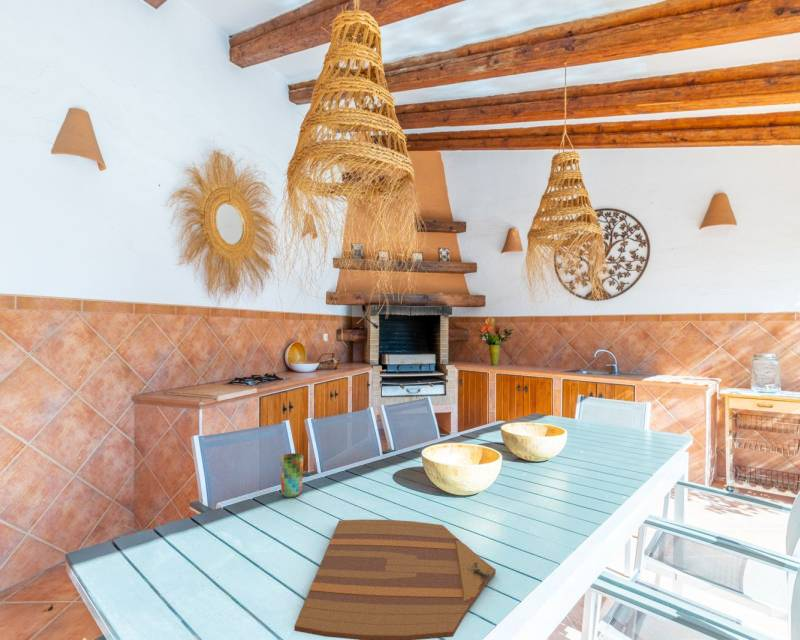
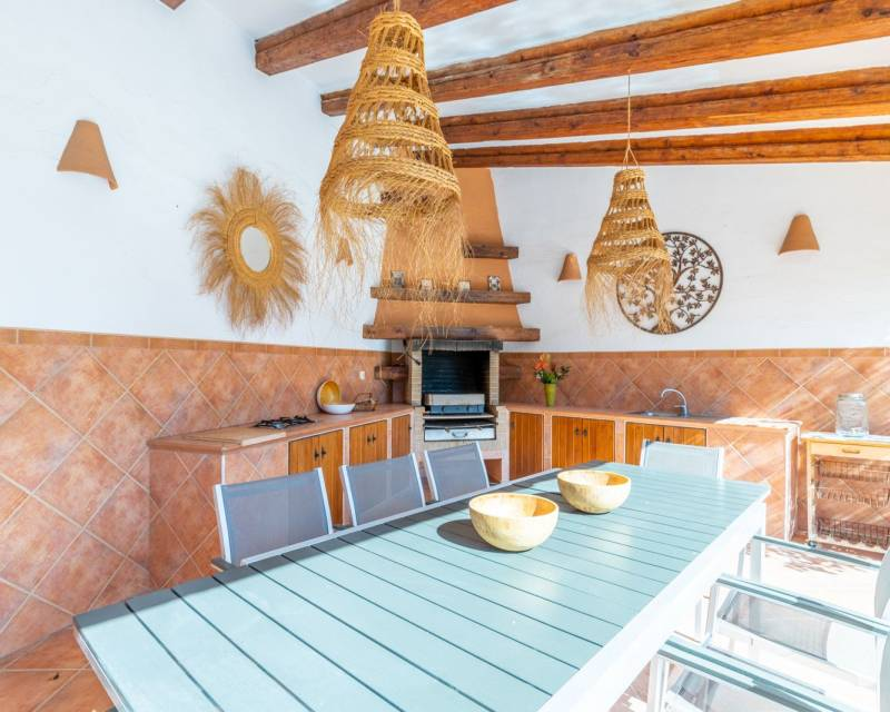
- cup (291, 475)
- cutting board (407, 564)
